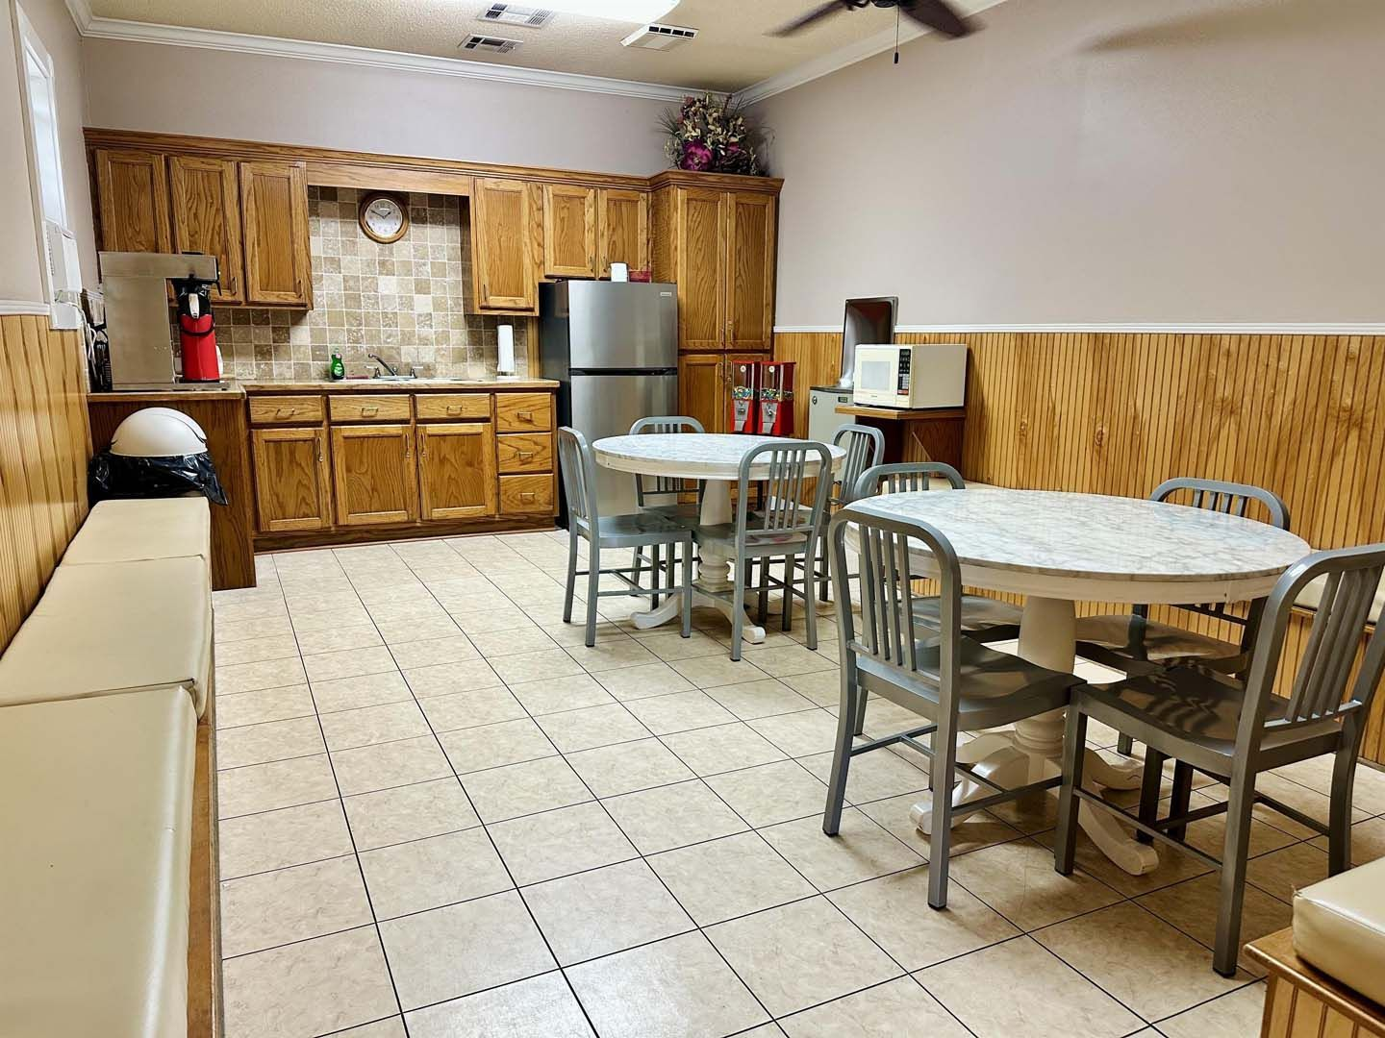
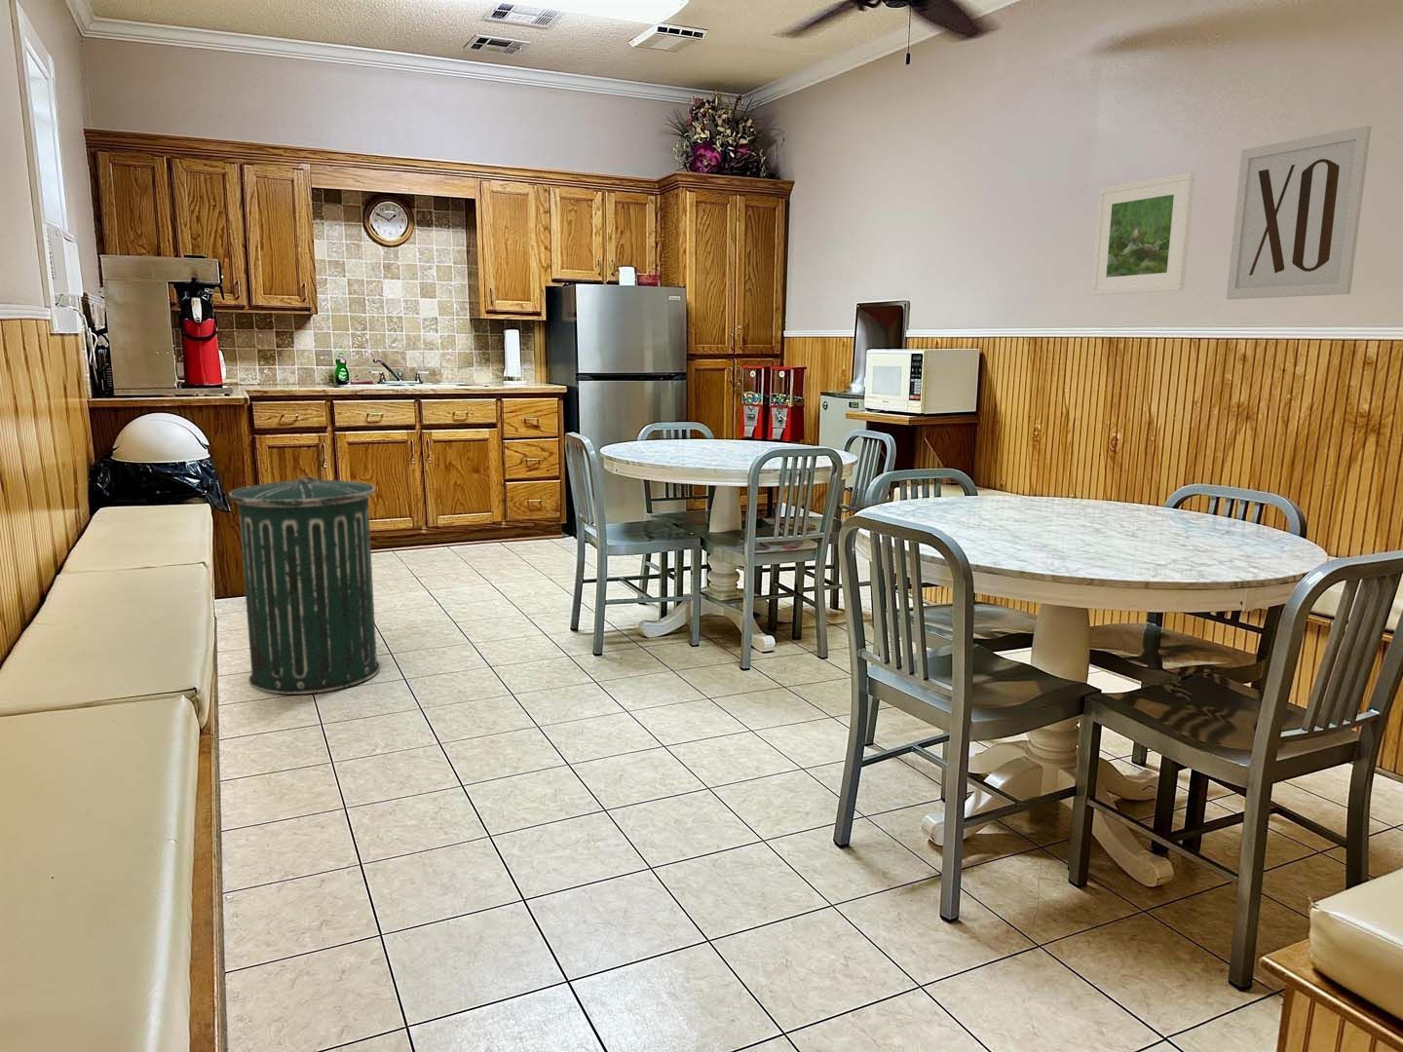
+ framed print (1139, 236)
+ trash can (309, 577)
+ wall art (1293, 218)
